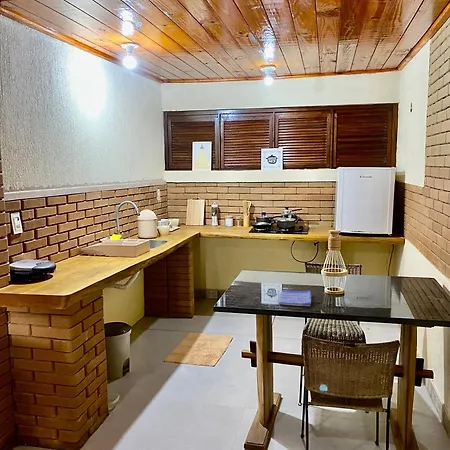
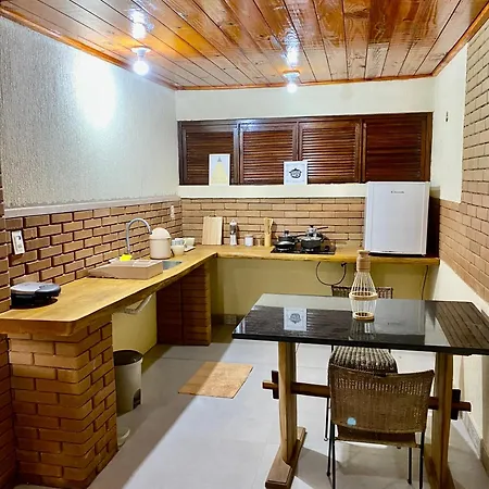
- dish towel (295, 297)
